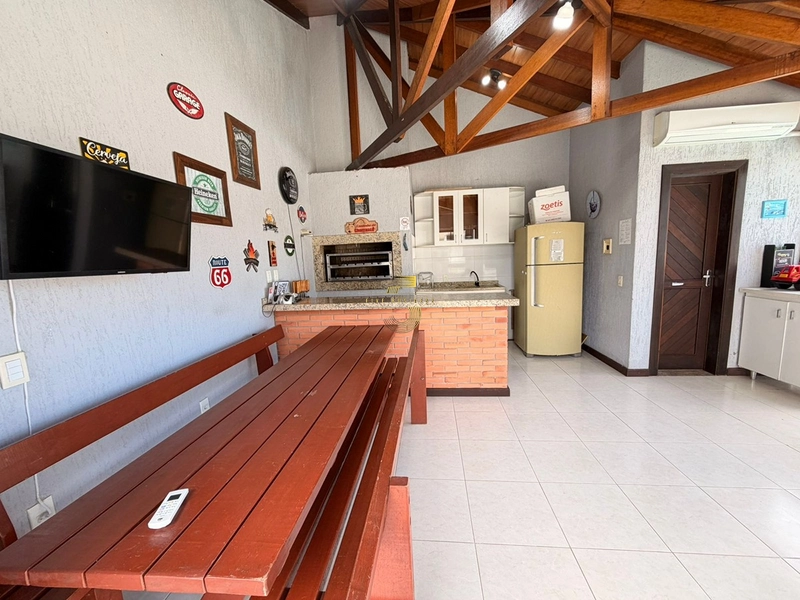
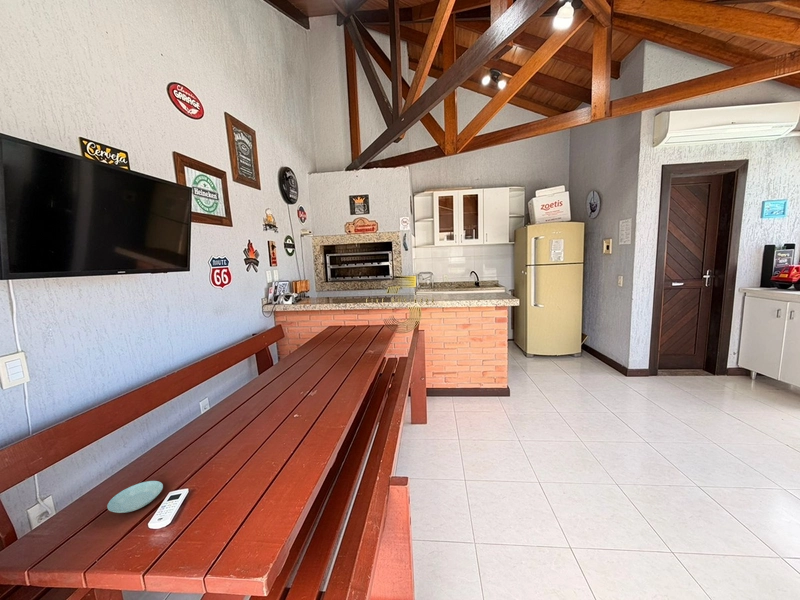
+ saucer (136, 498)
